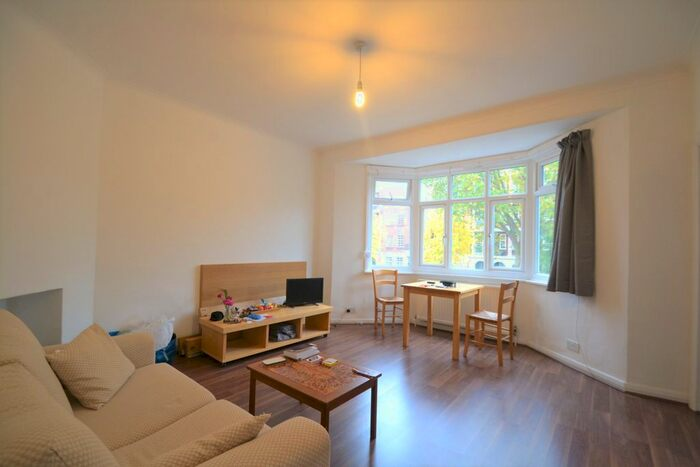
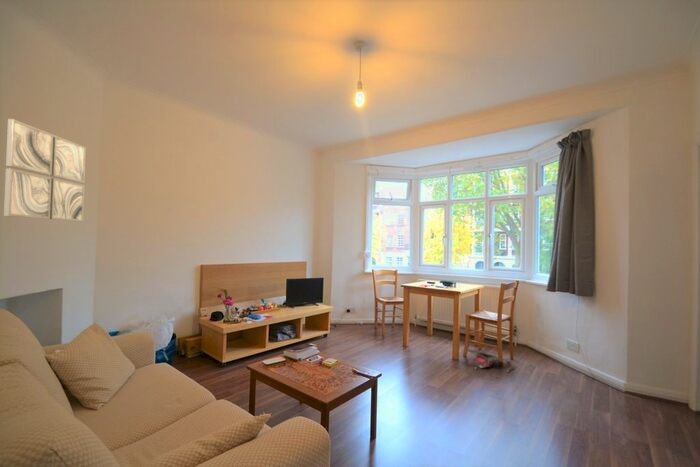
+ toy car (487, 358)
+ wall art (49, 177)
